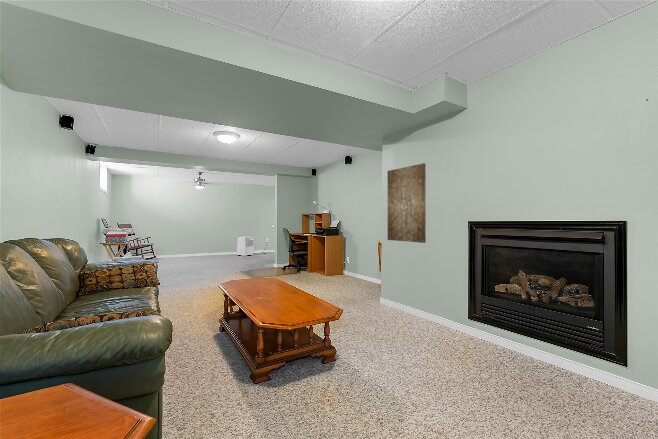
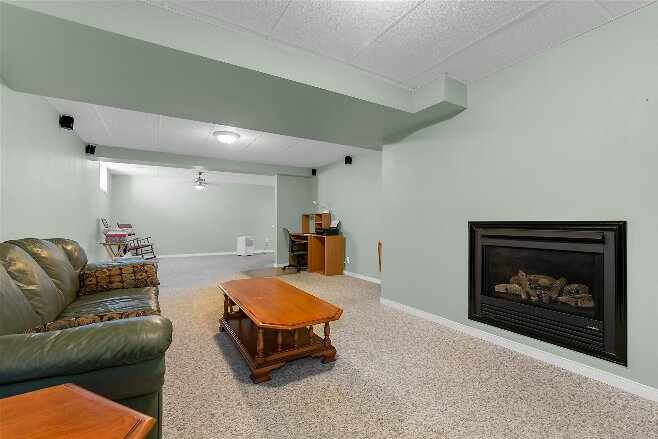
- wall art (405, 204)
